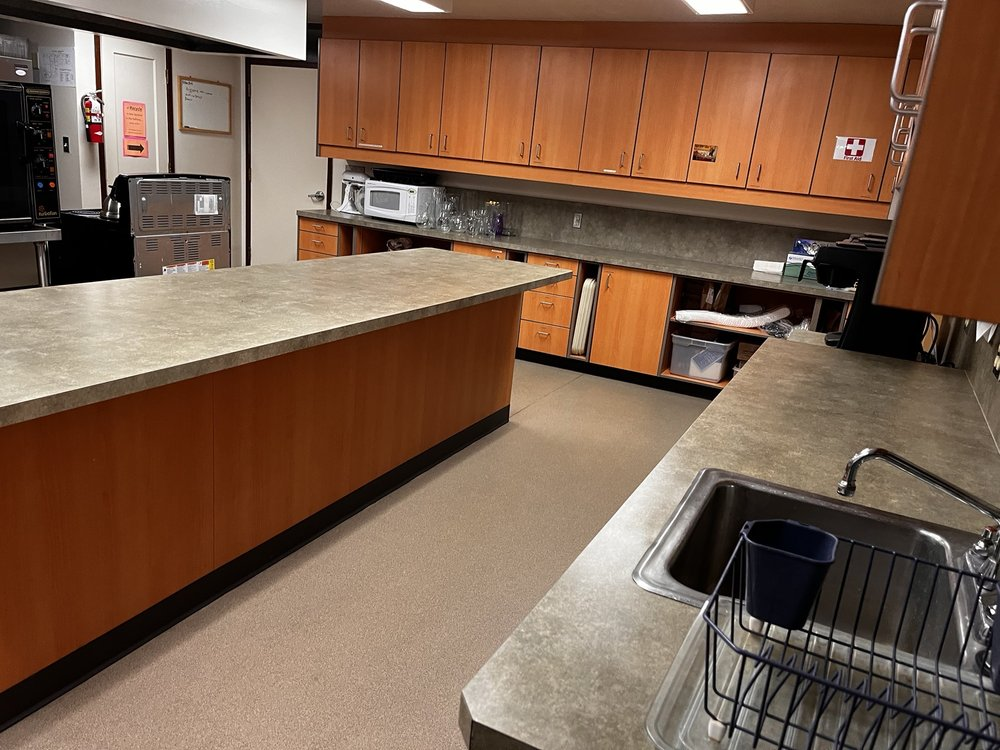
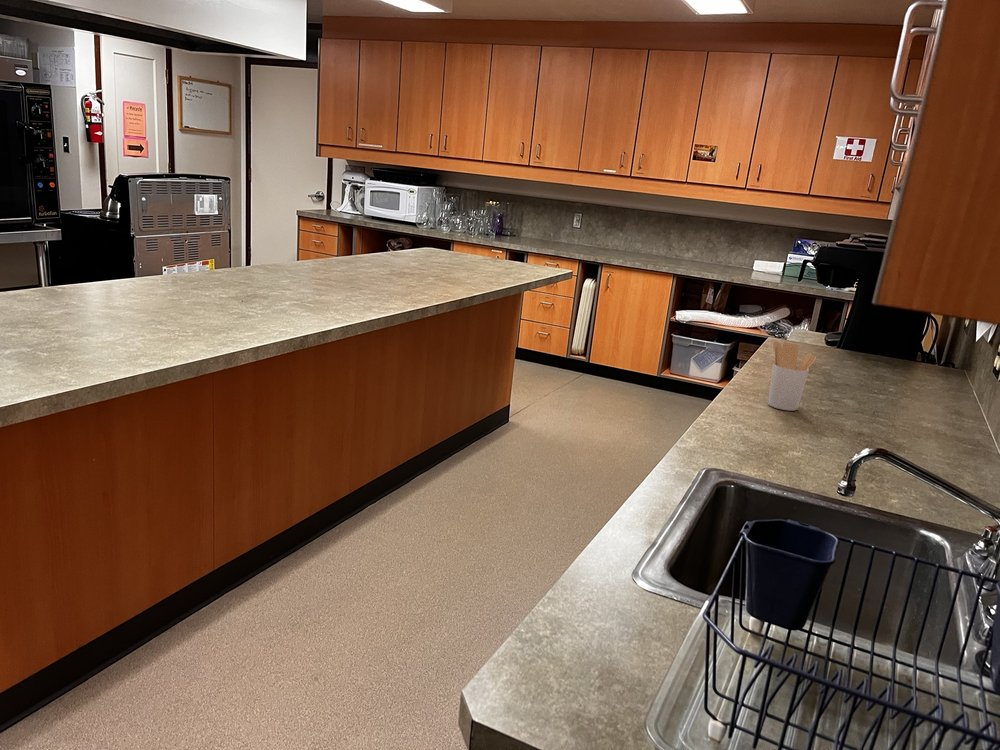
+ utensil holder (785, 374)
